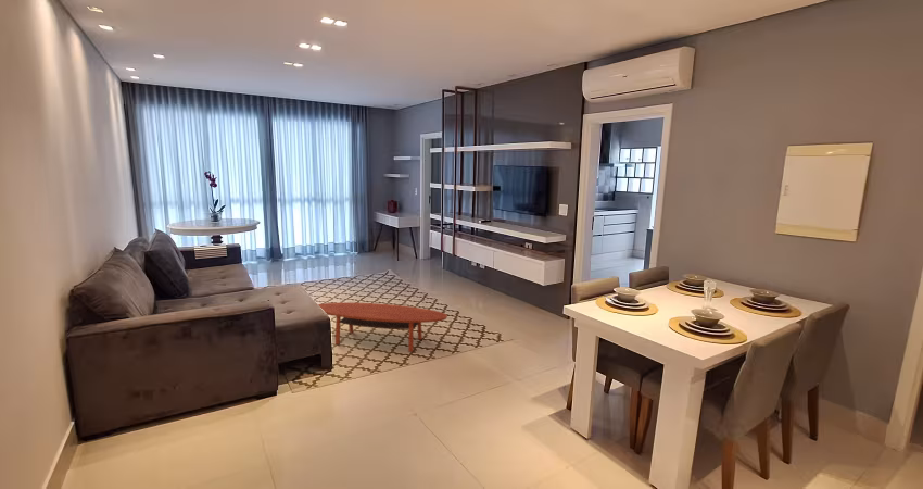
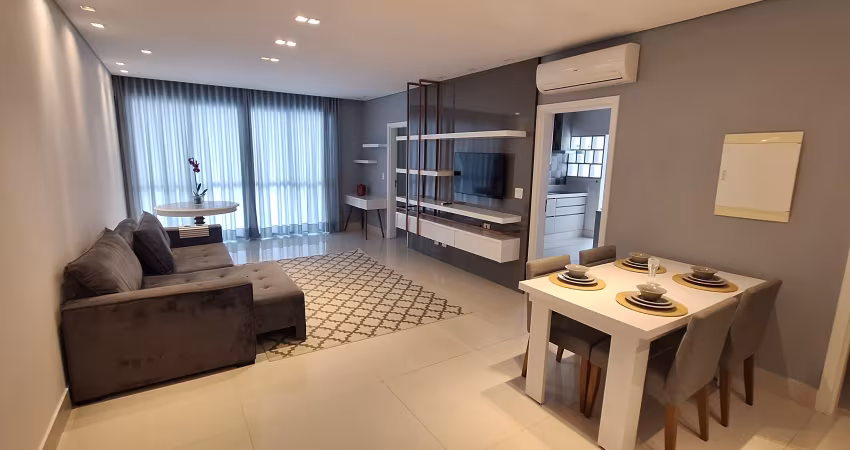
- coffee table (379, 326)
